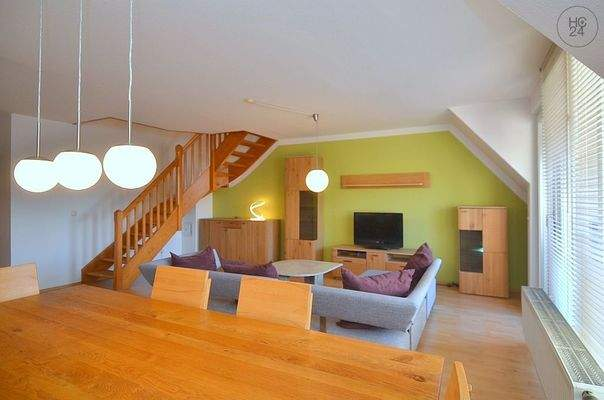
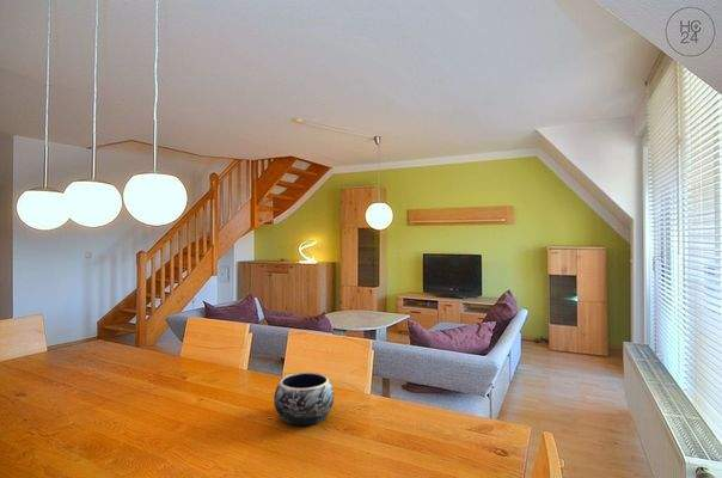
+ decorative bowl (304, 397)
